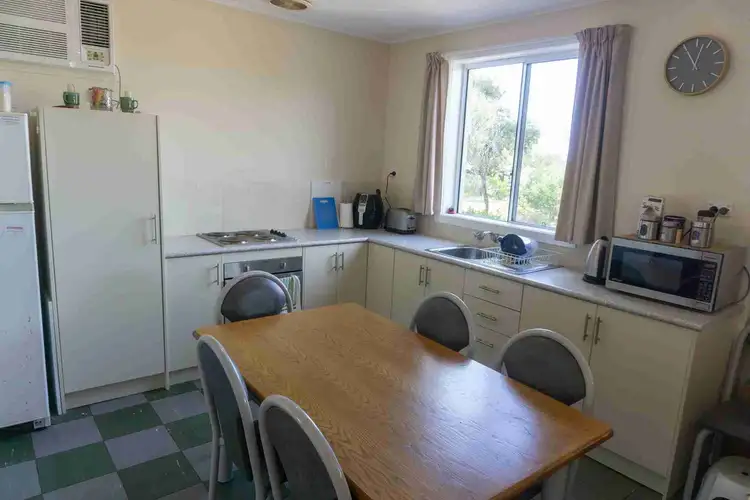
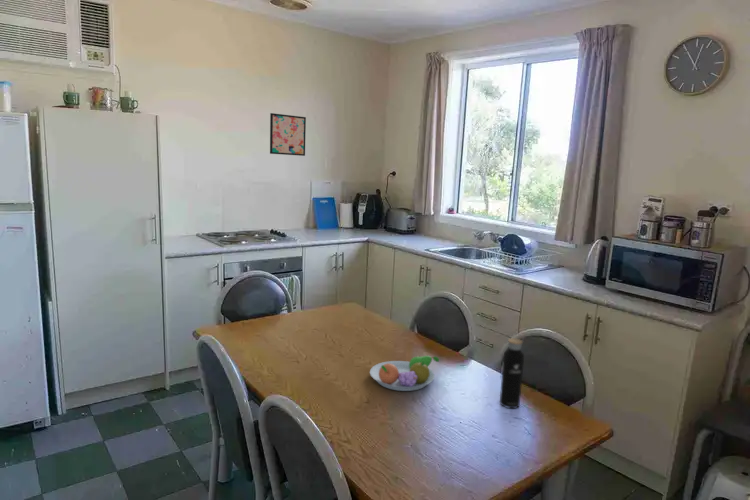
+ water bottle (512, 369)
+ wall art (288, 135)
+ fruit bowl (405, 367)
